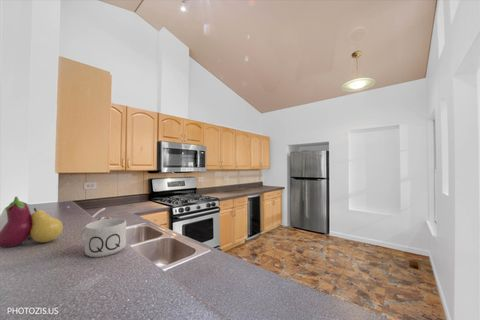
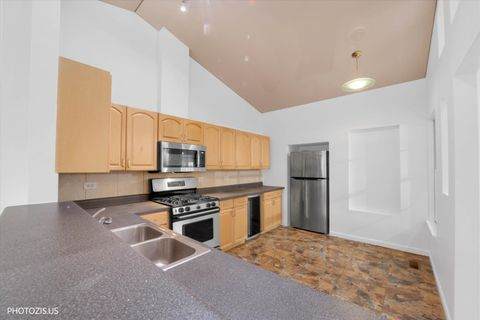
- mug (100, 236)
- fruit (35, 217)
